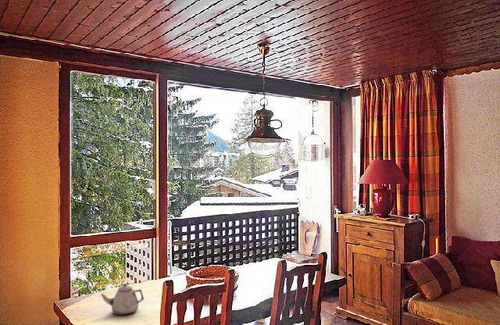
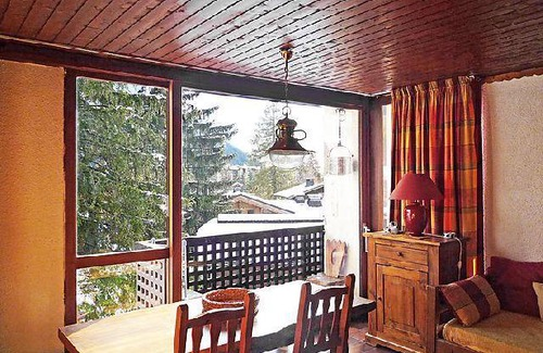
- teapot (122, 297)
